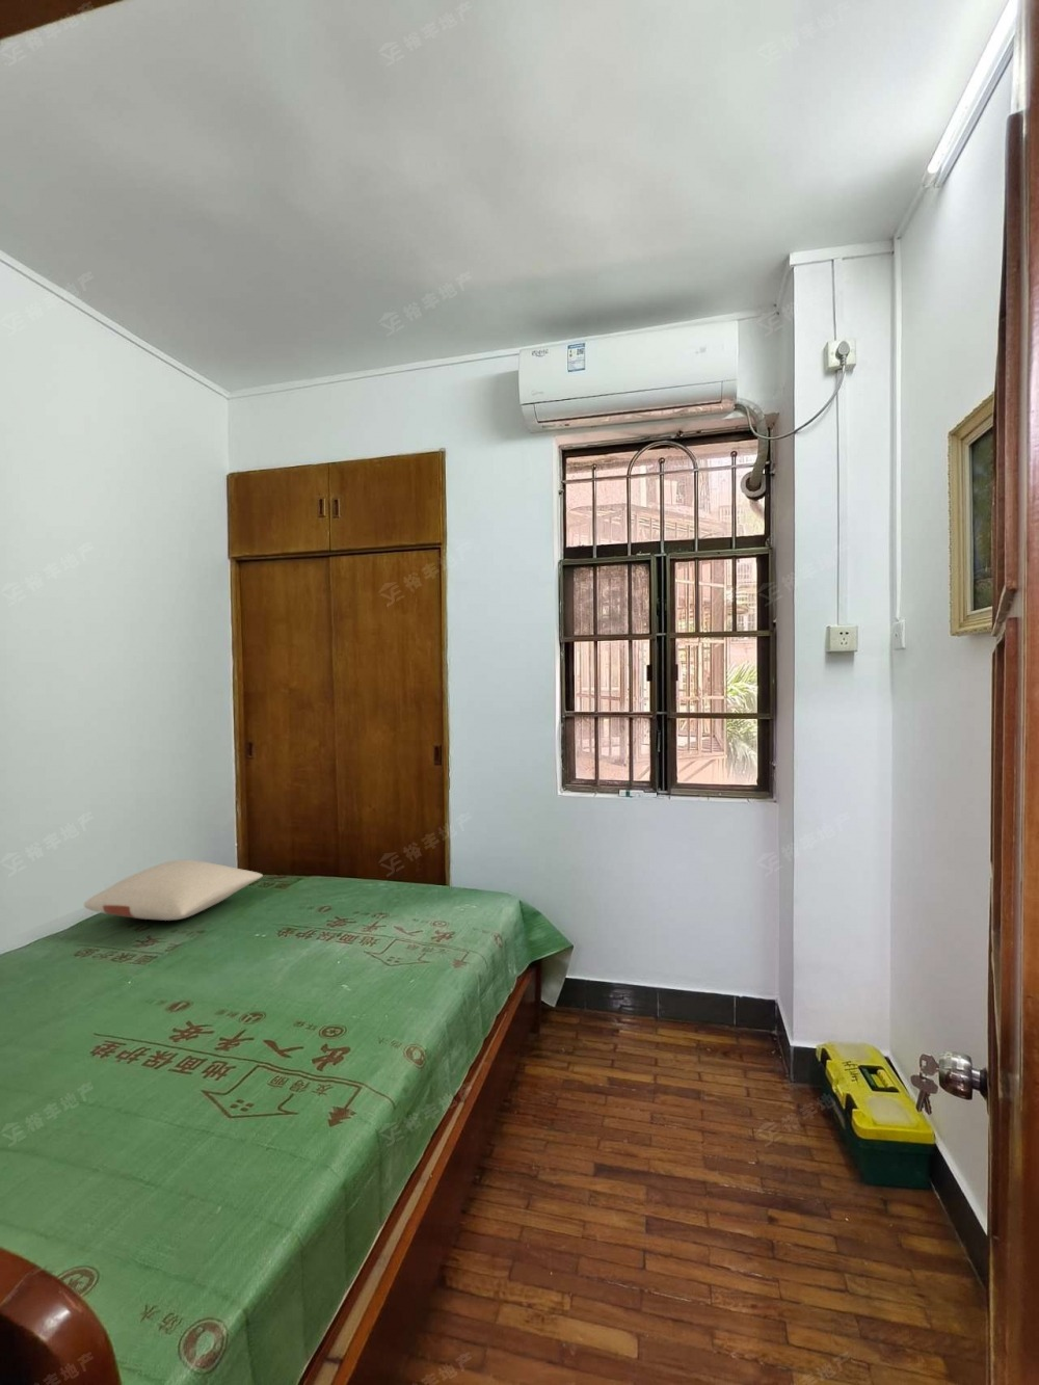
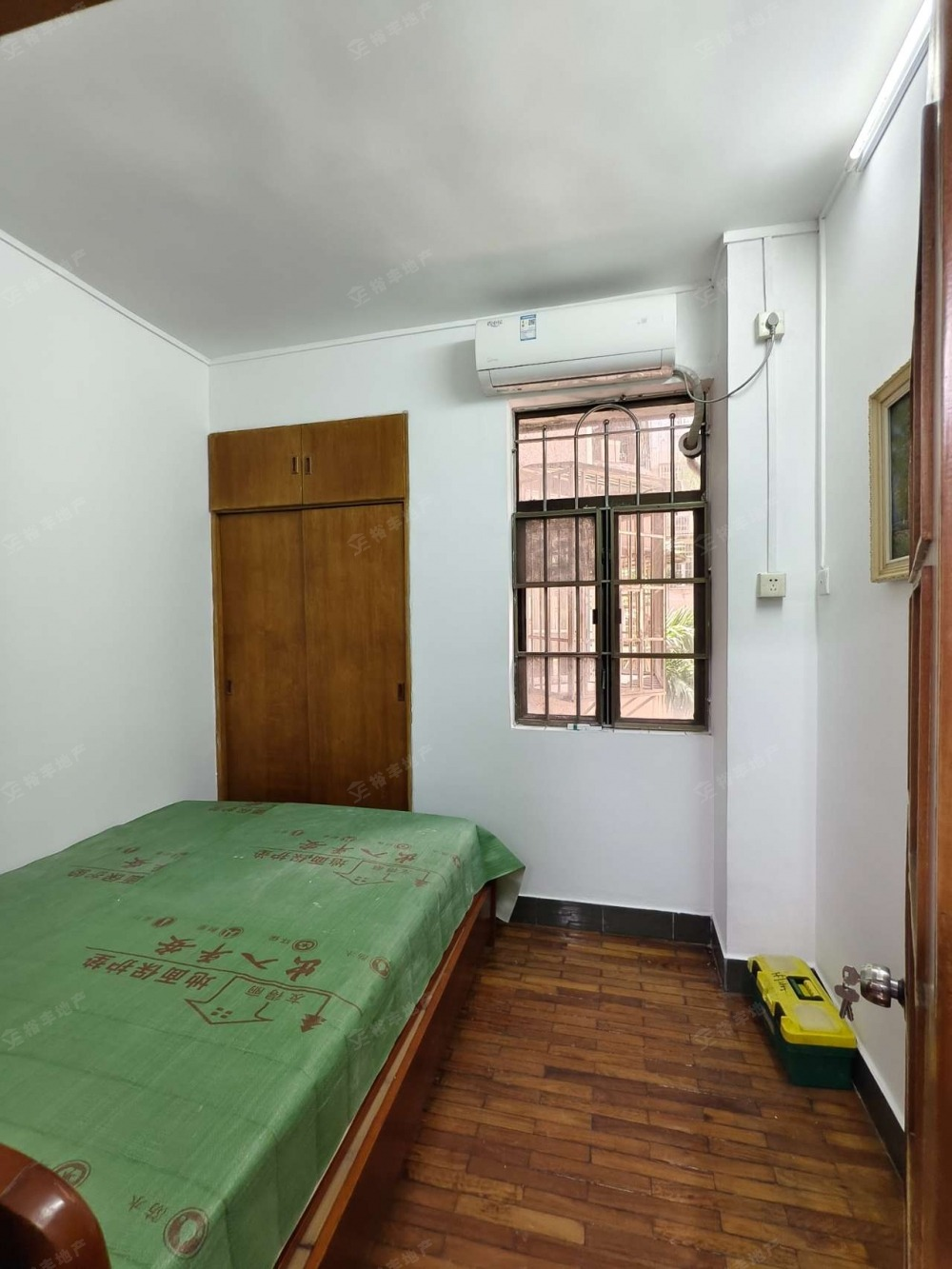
- pillow (179, 888)
